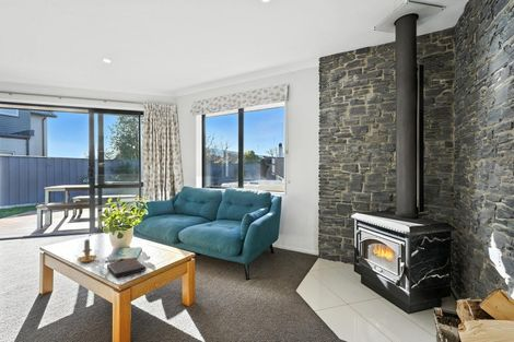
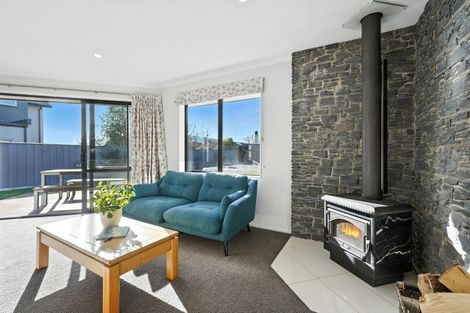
- candle (89, 249)
- book (126, 267)
